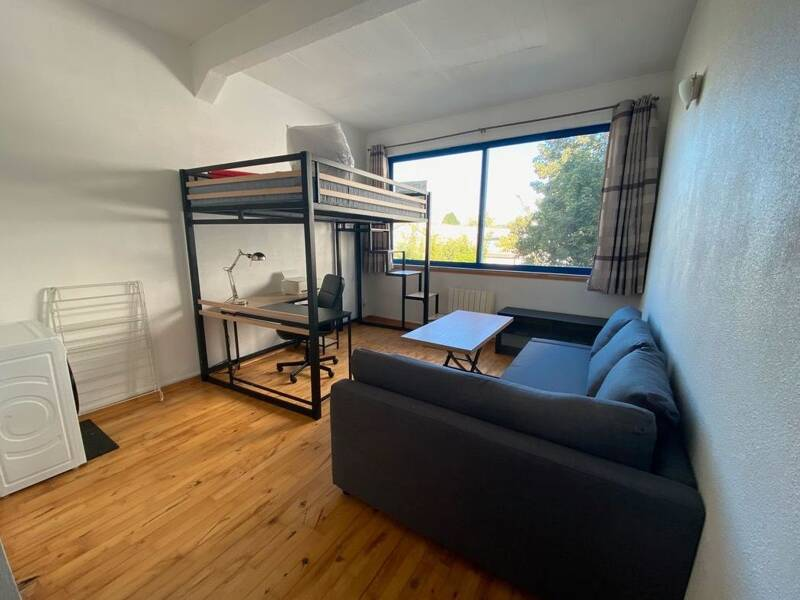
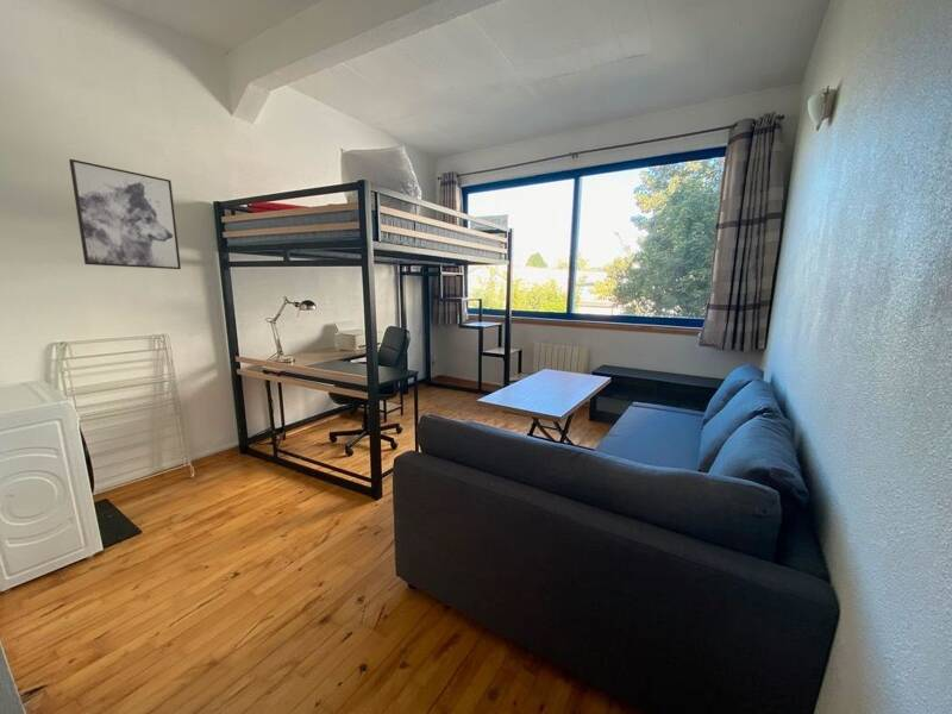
+ wall art (130, 219)
